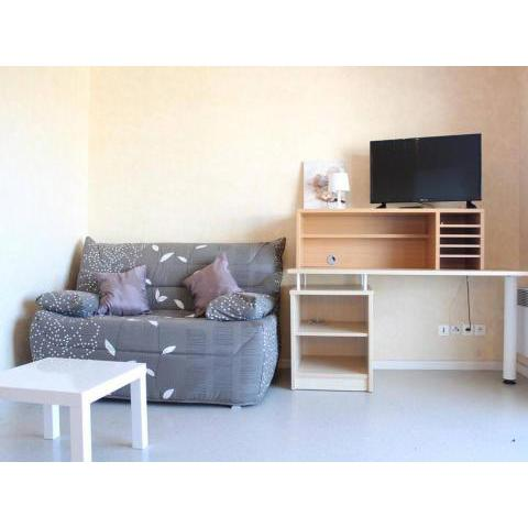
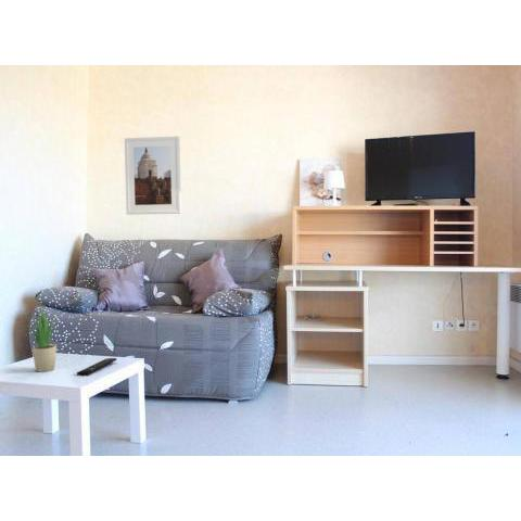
+ potted plant (42, 338)
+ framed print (152, 176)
+ remote control (98, 366)
